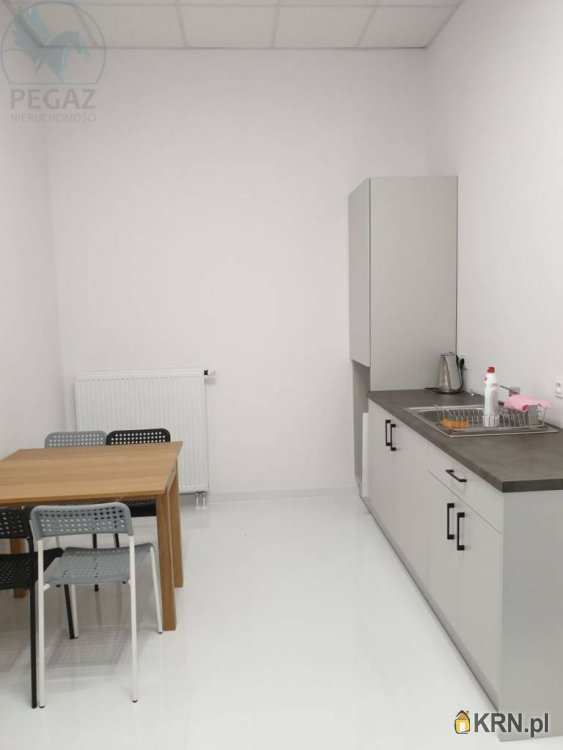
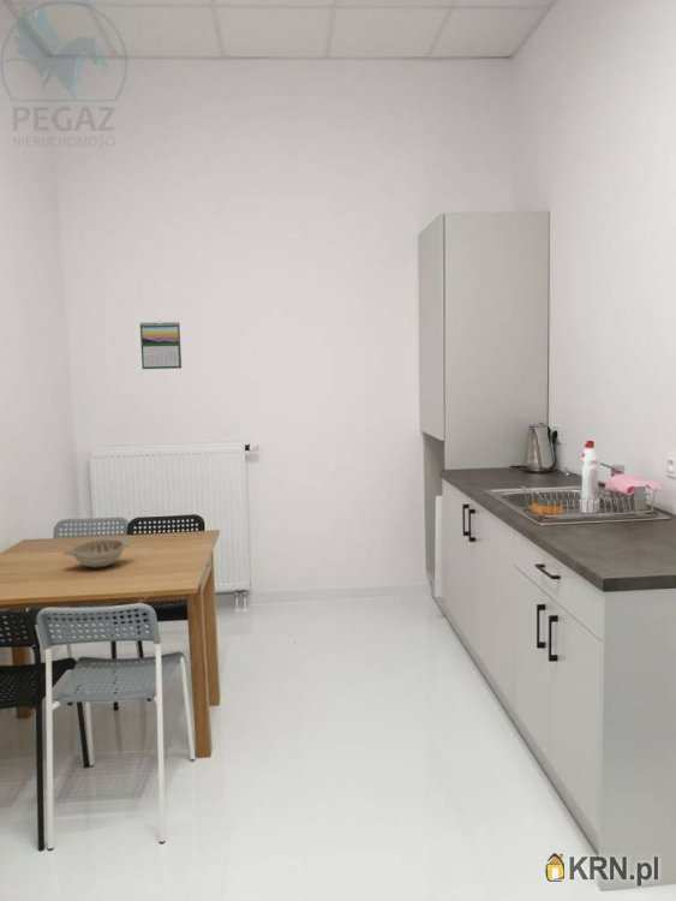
+ calendar (160, 345)
+ decorative bowl (97, 555)
